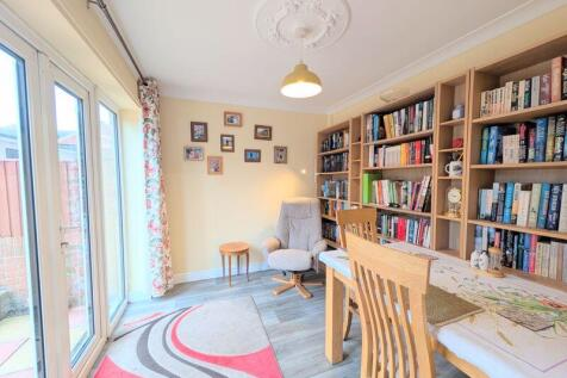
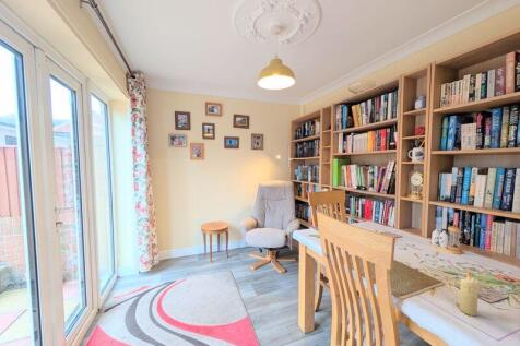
+ candle (469, 291)
